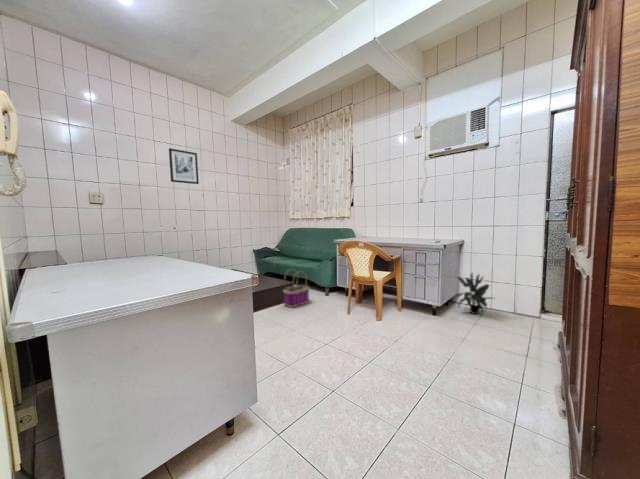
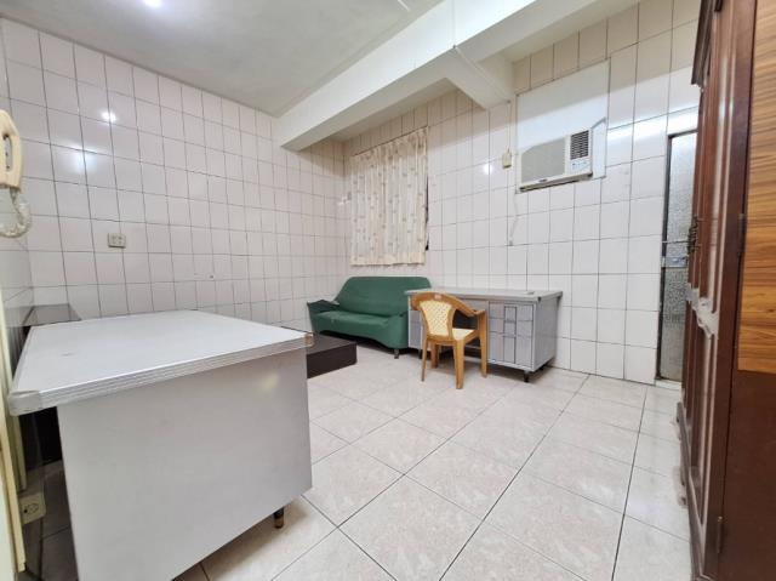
- potted plant (473, 294)
- wall art (184, 166)
- basket (296, 286)
